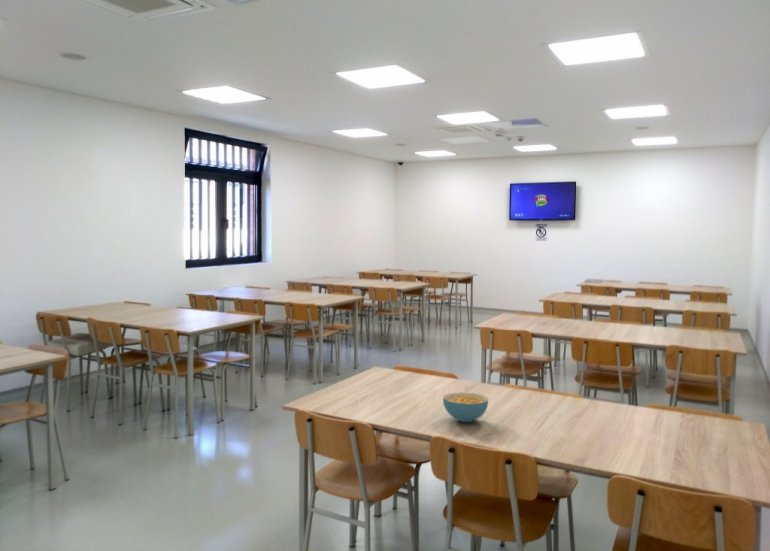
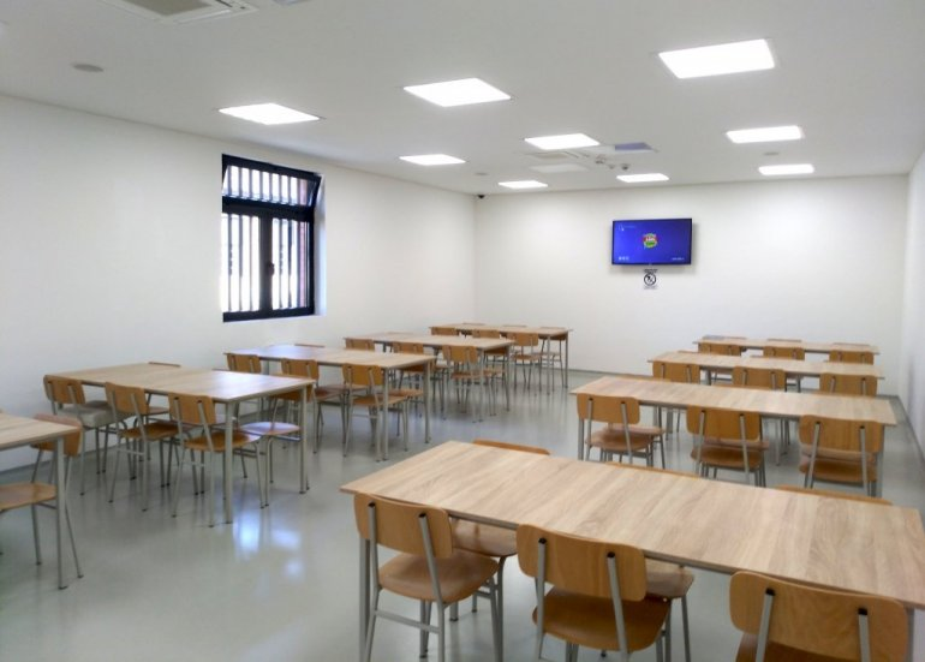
- cereal bowl (465, 409)
